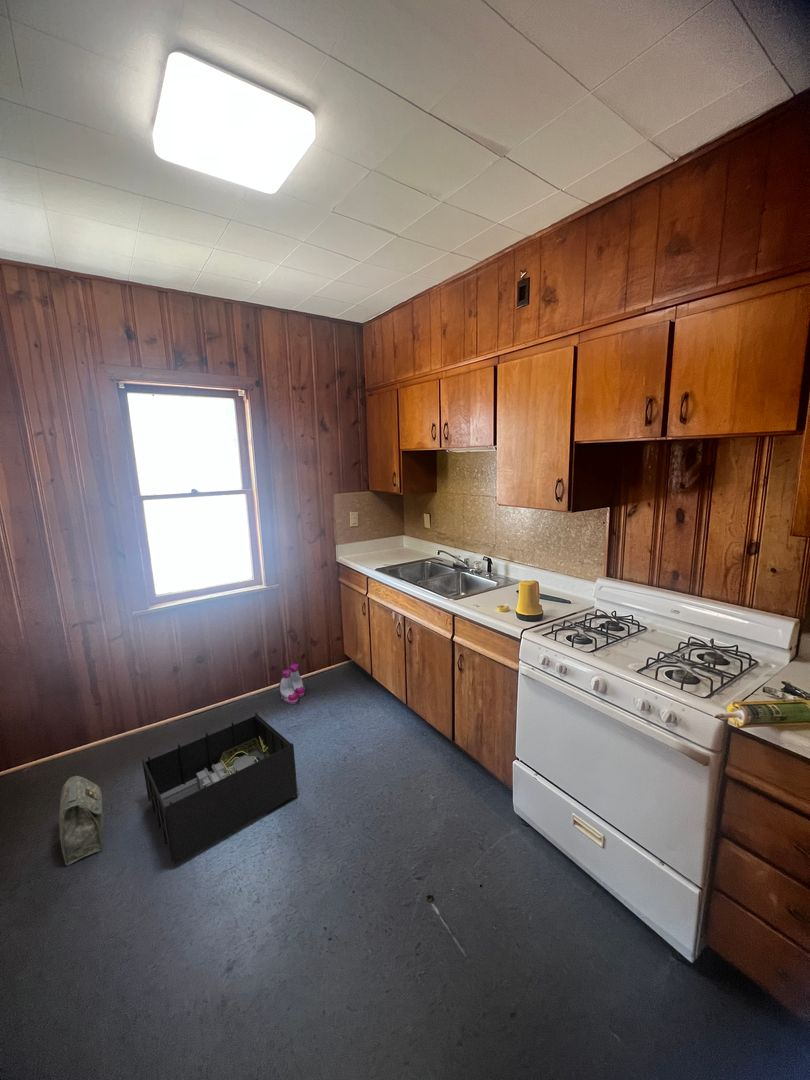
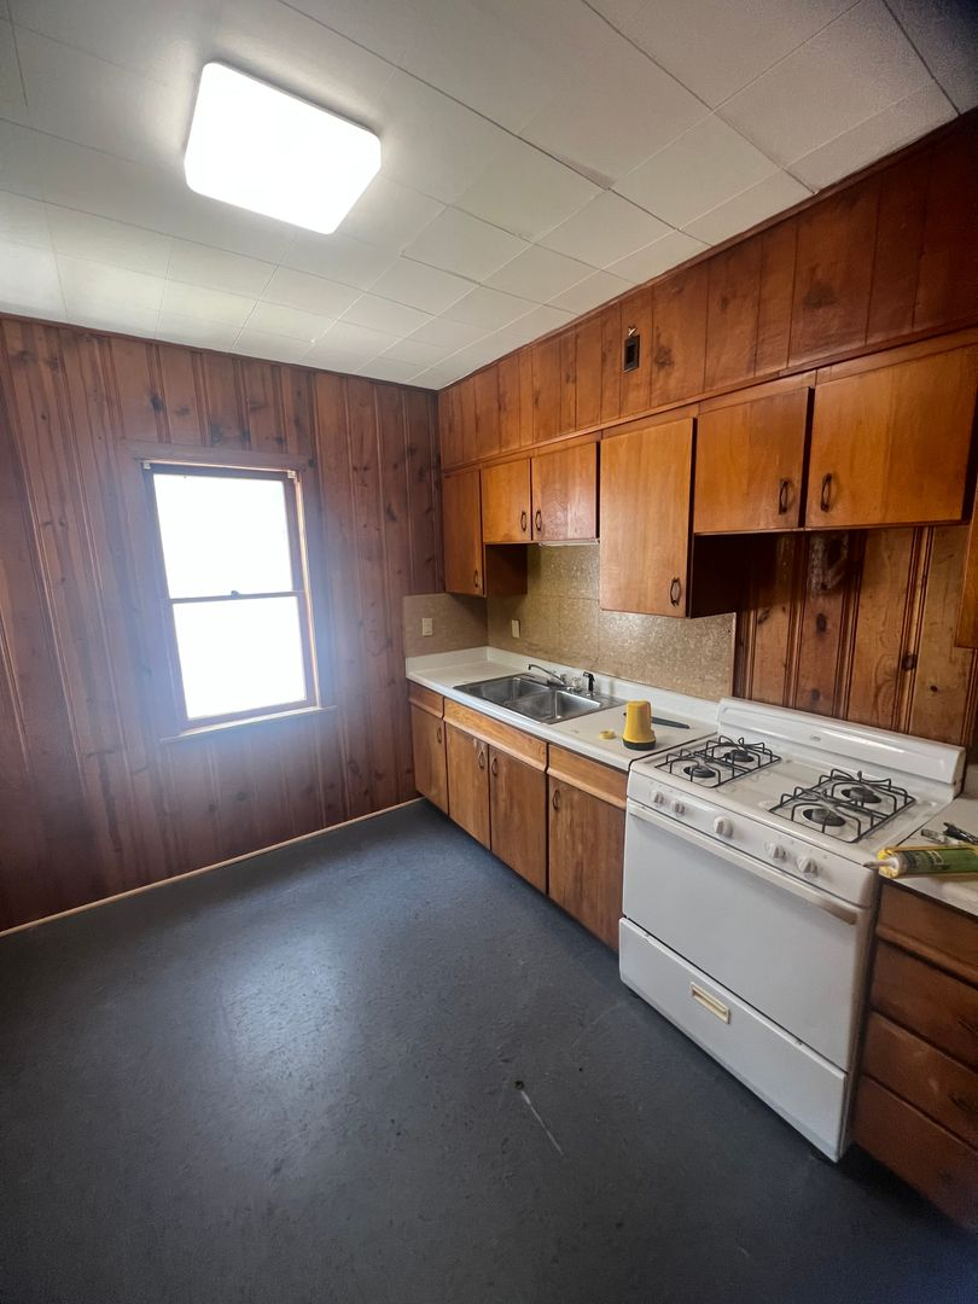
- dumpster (221, 775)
- boots (292, 680)
- bag (81, 814)
